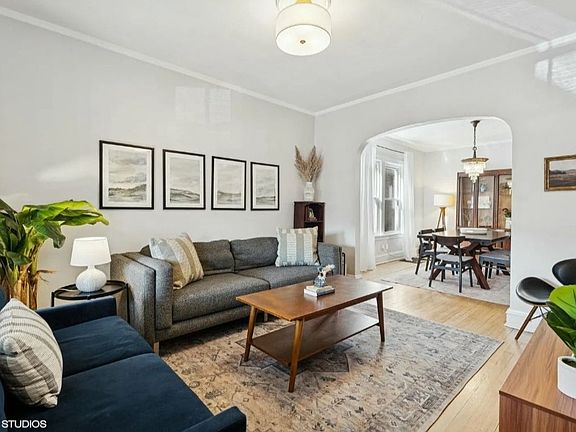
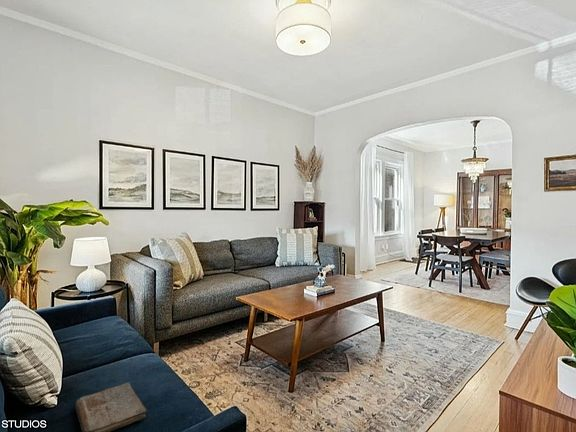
+ book (110, 407)
